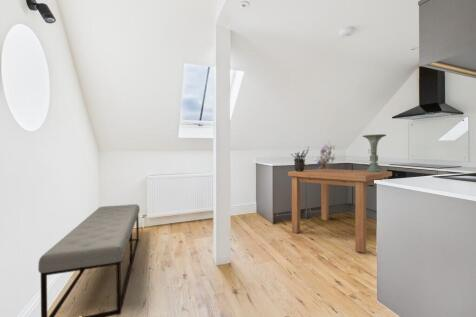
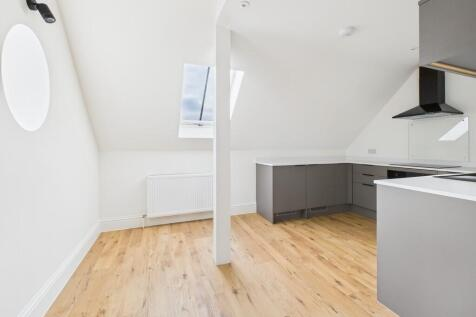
- dining table (328, 202)
- vessel (373, 153)
- bench (106, 245)
- potted plant (300, 159)
- bouquet (328, 153)
